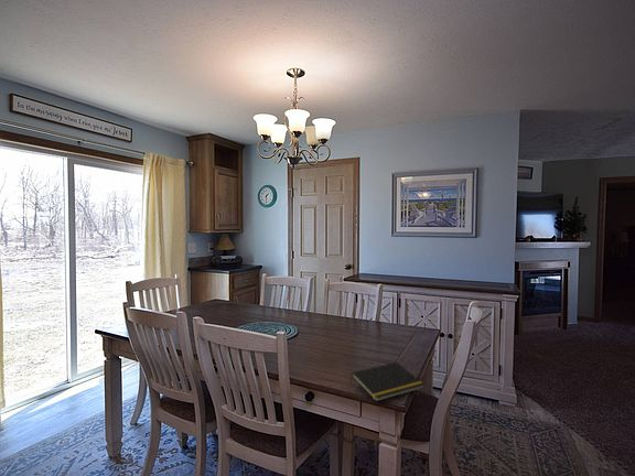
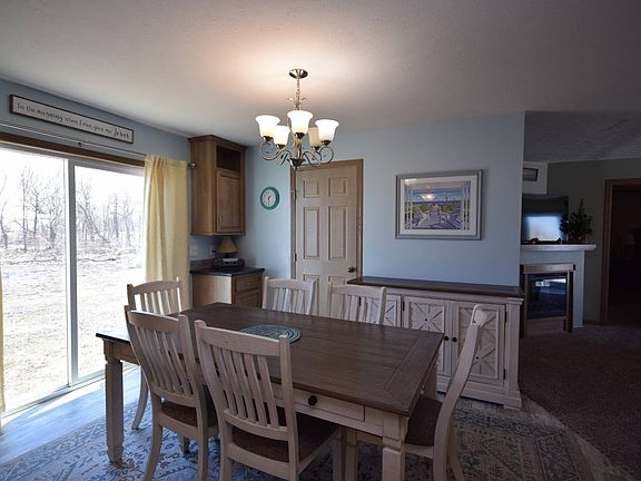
- notepad (387, 379)
